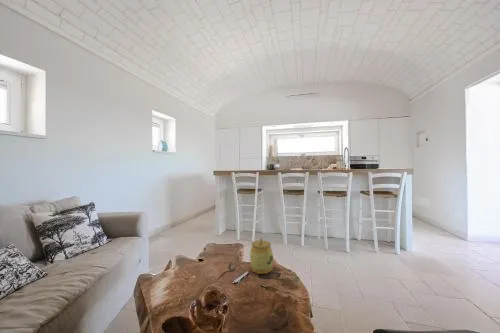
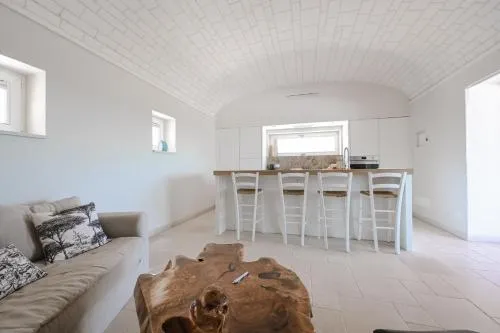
- jar (261, 253)
